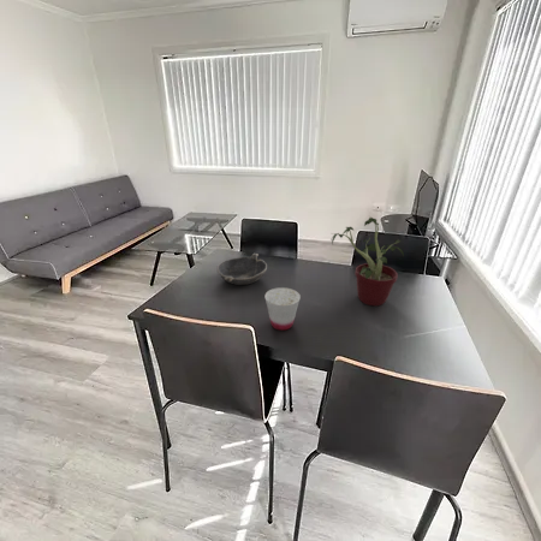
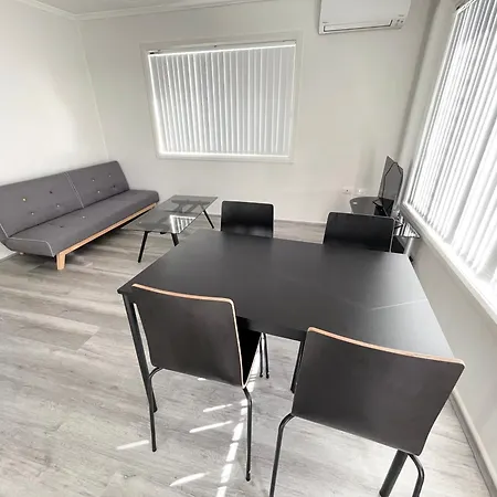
- potted plant (363, 256)
- cup (281, 310)
- bowl (243, 269)
